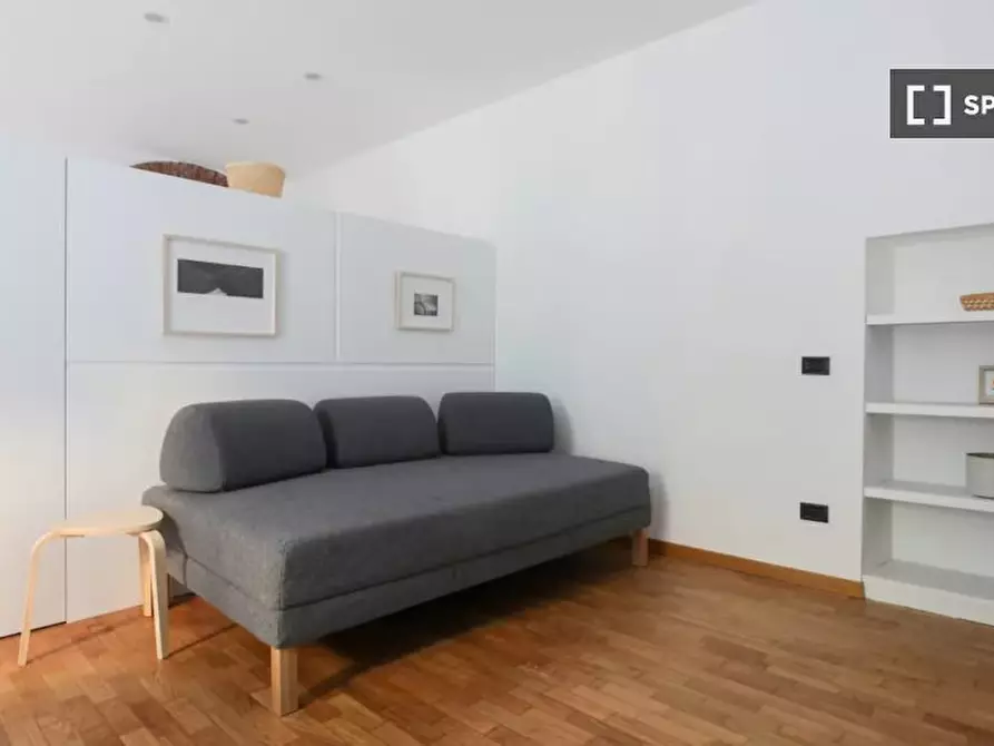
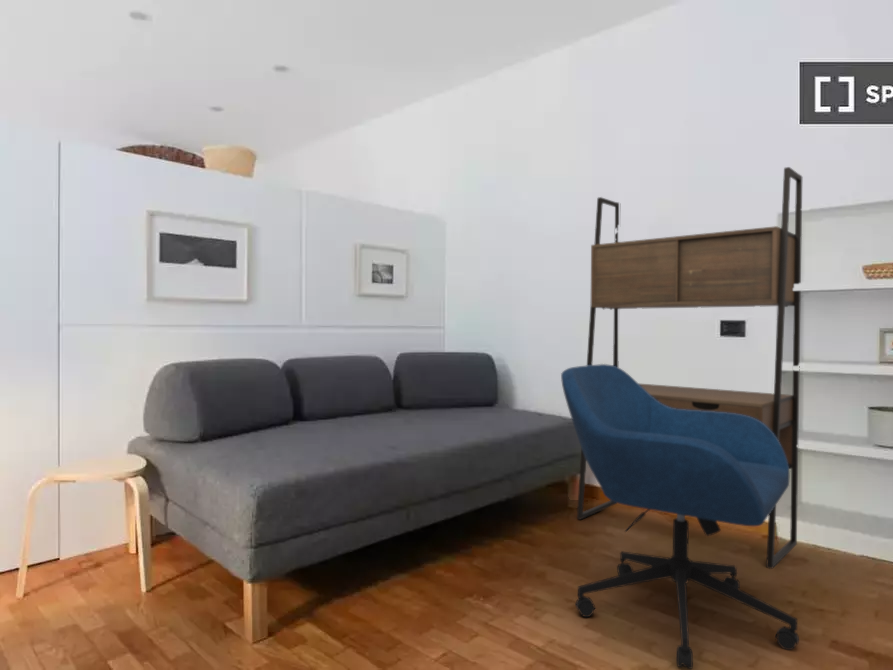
+ desk (678, 386)
+ office chair (675, 492)
